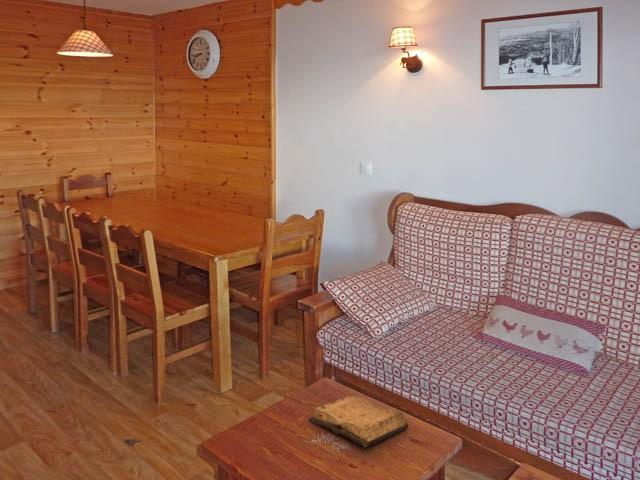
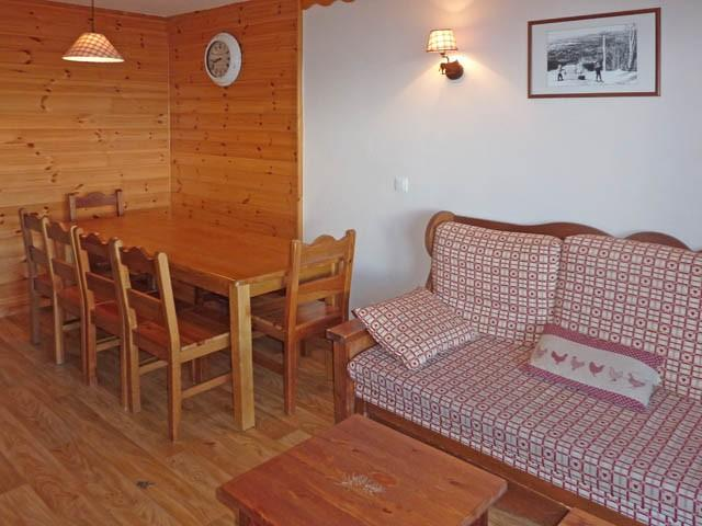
- diary (359, 416)
